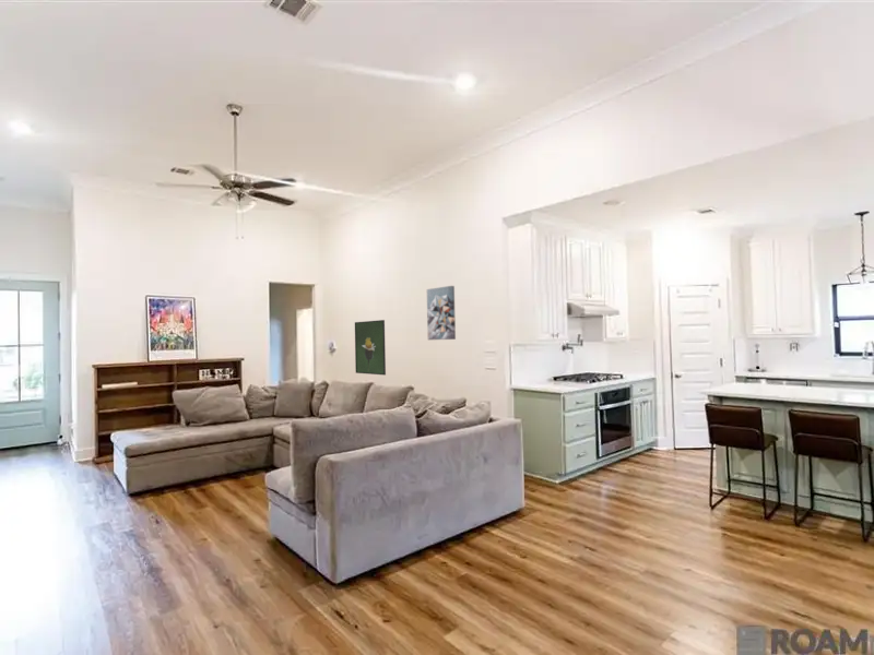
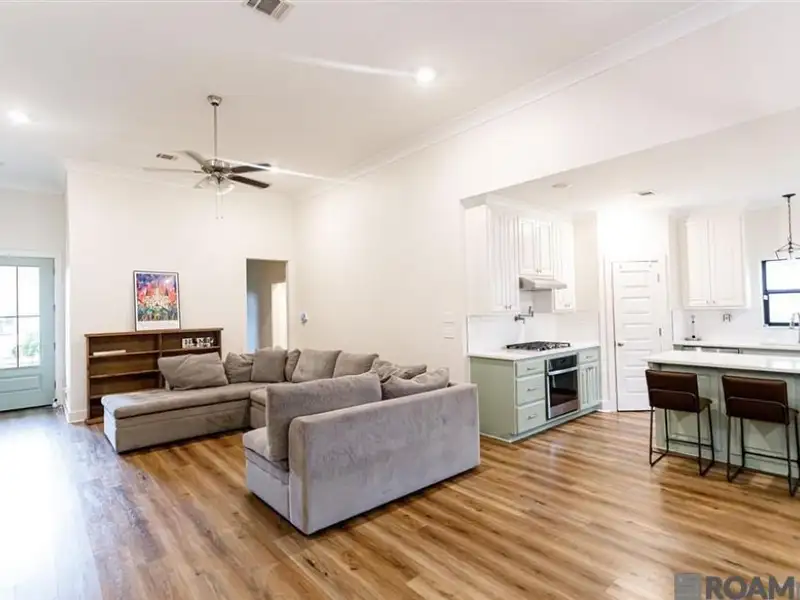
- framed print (369, 347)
- wall art (440, 313)
